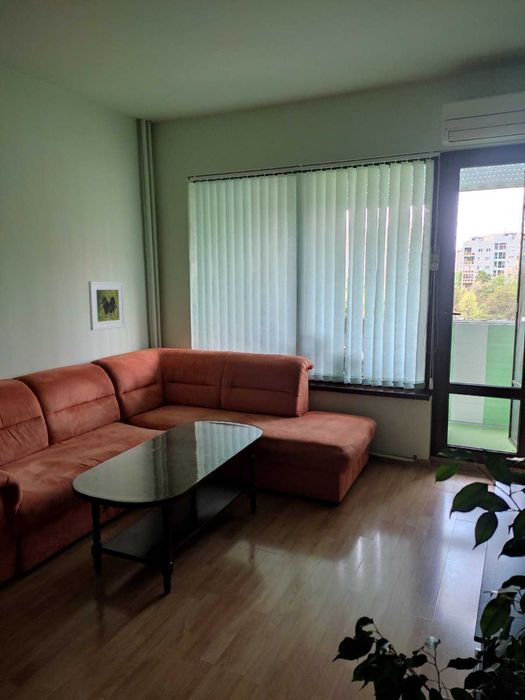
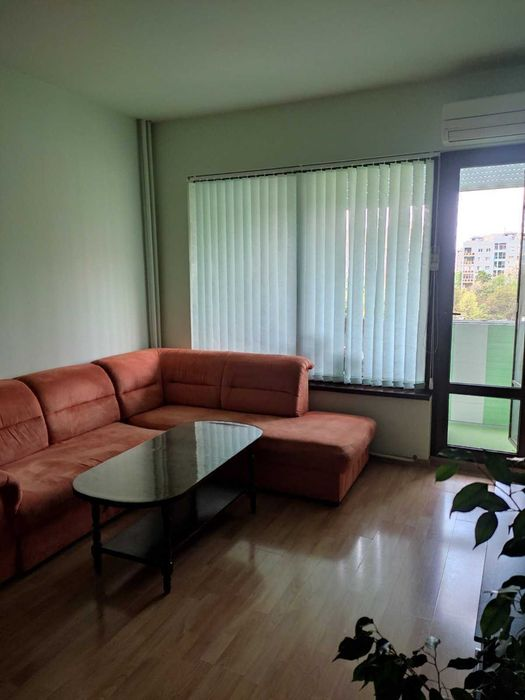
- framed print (107, 305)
